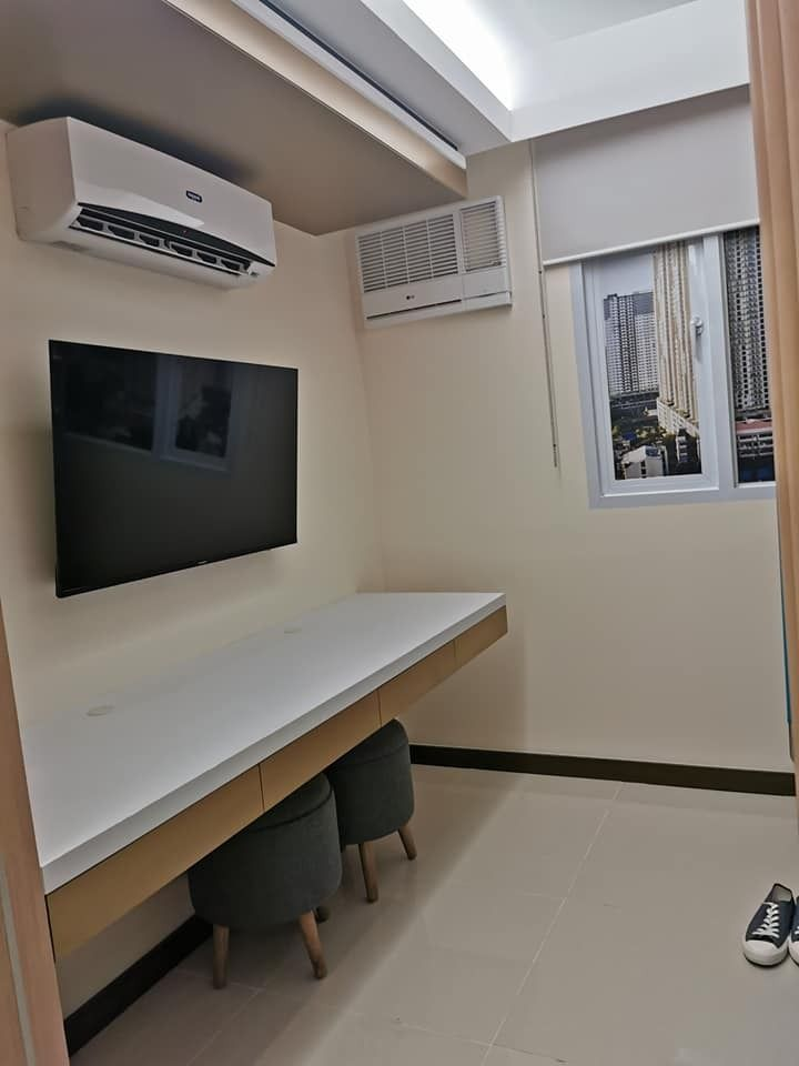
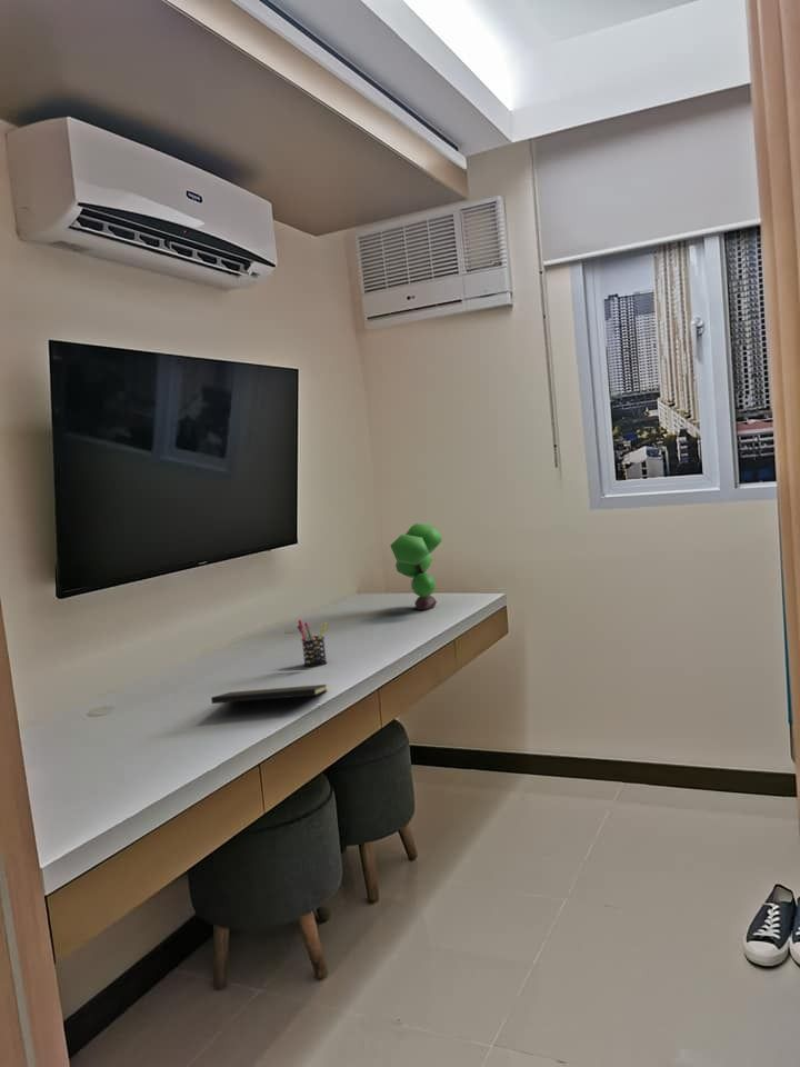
+ plant (417, 567)
+ notepad (271, 694)
+ pen holder (311, 642)
